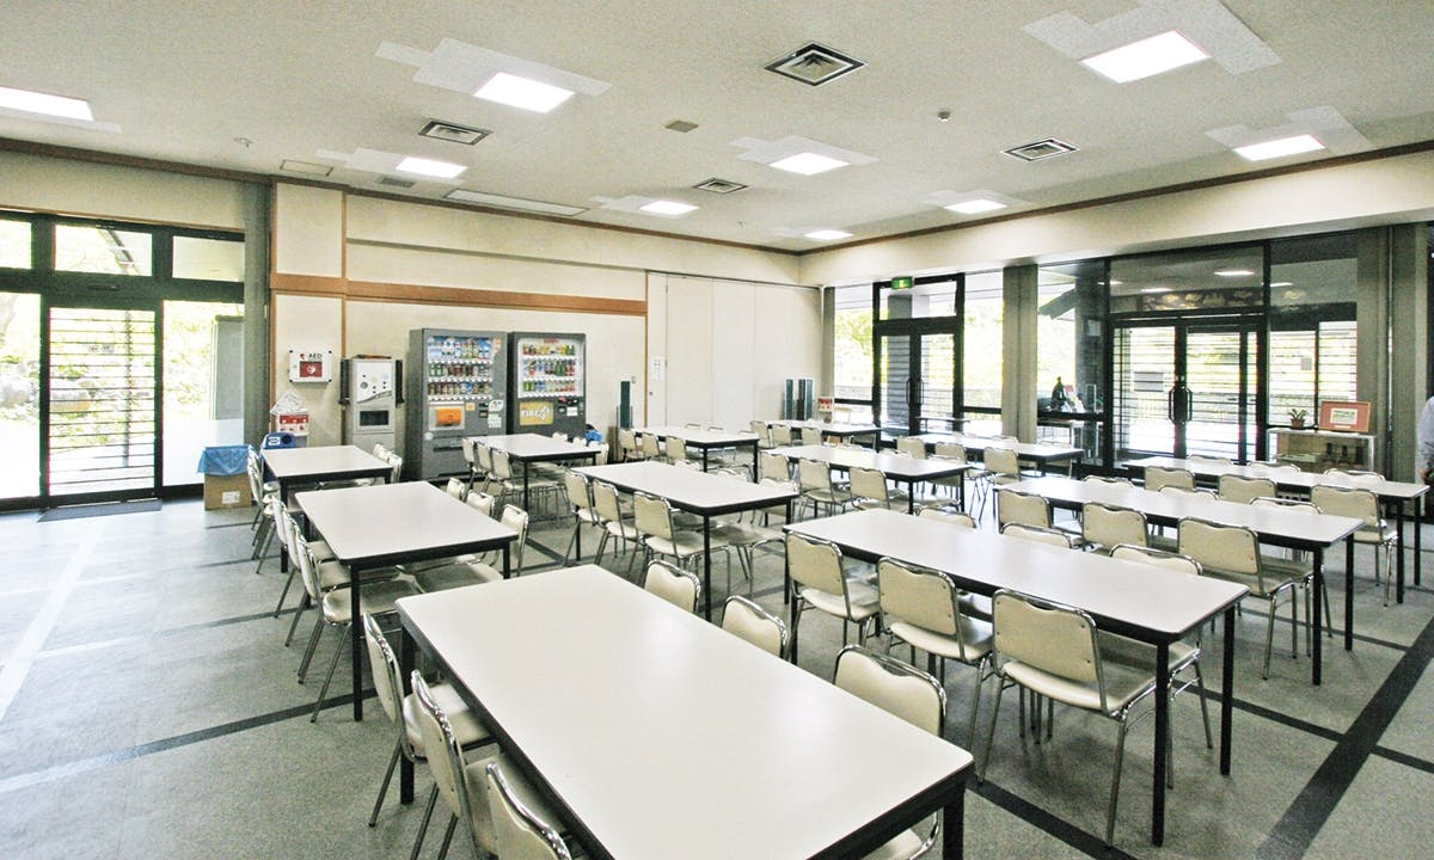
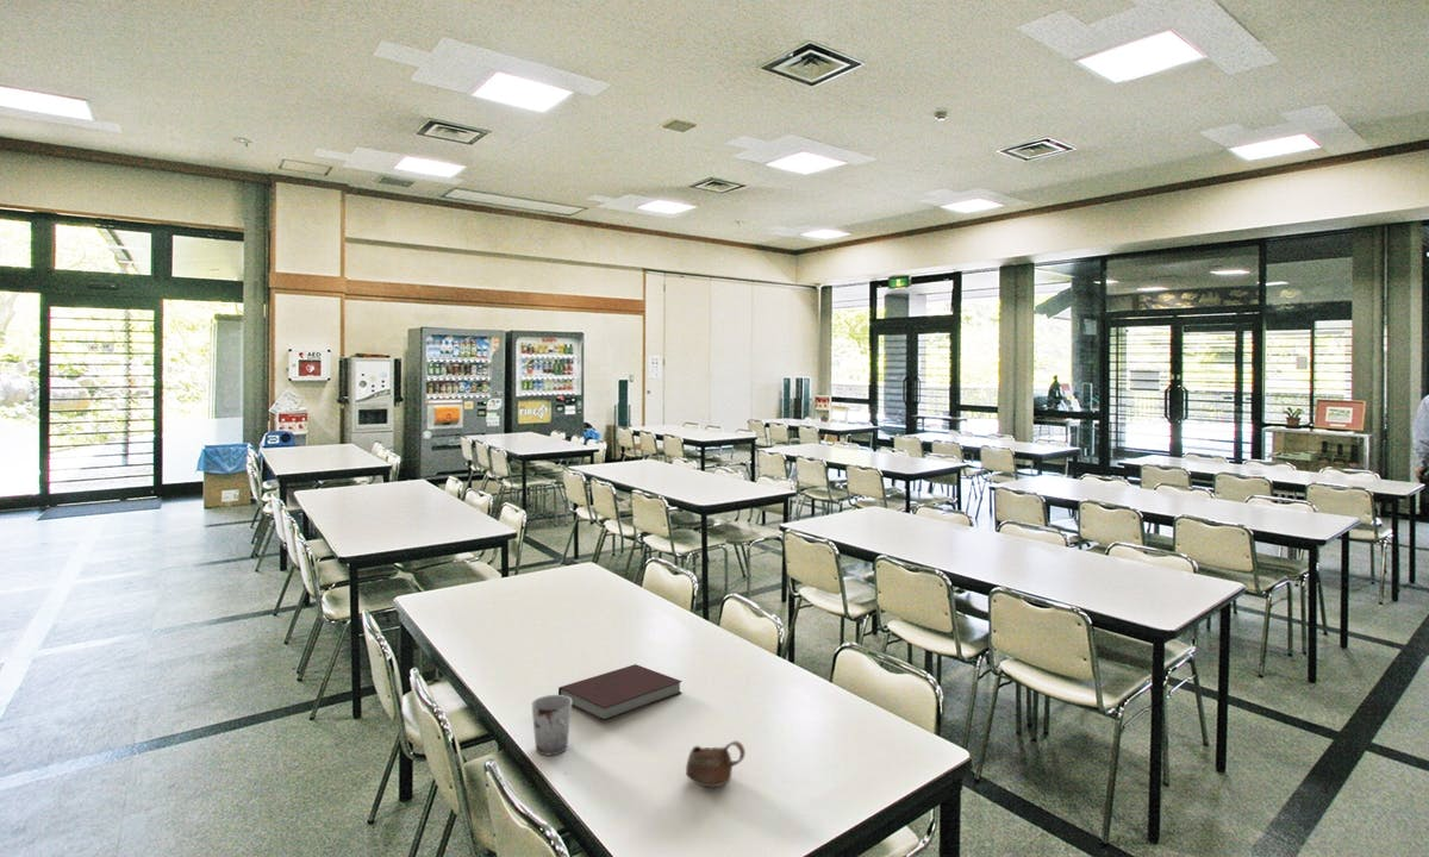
+ cup (554, 727)
+ cup (712, 761)
+ notebook (620, 689)
